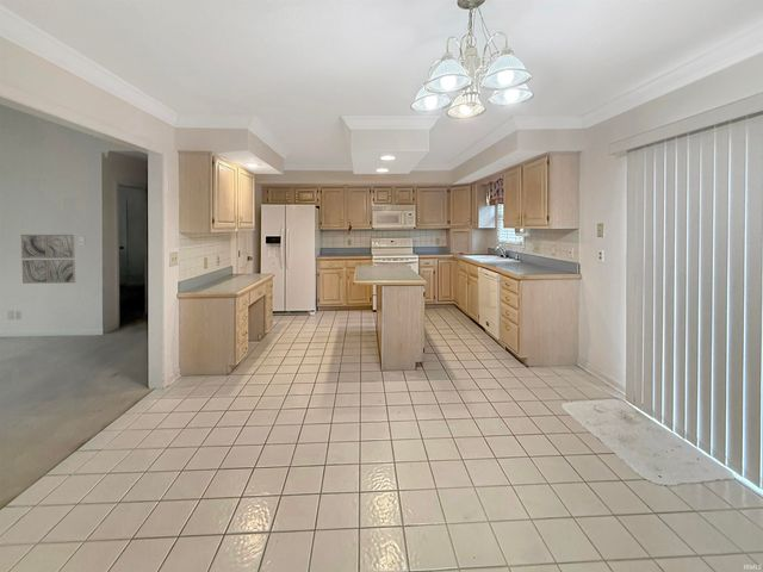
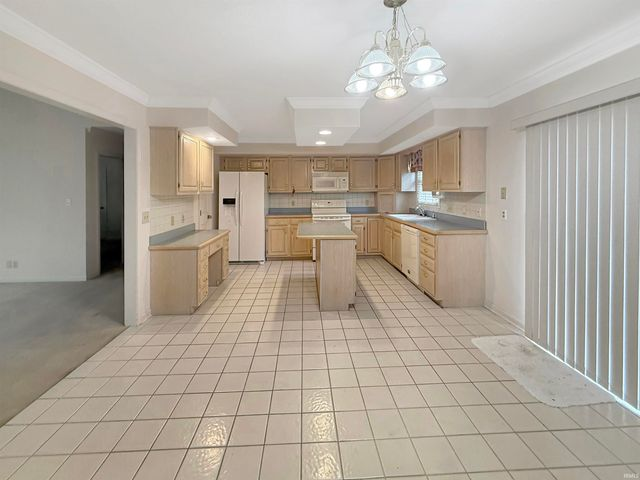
- wall art (48, 257)
